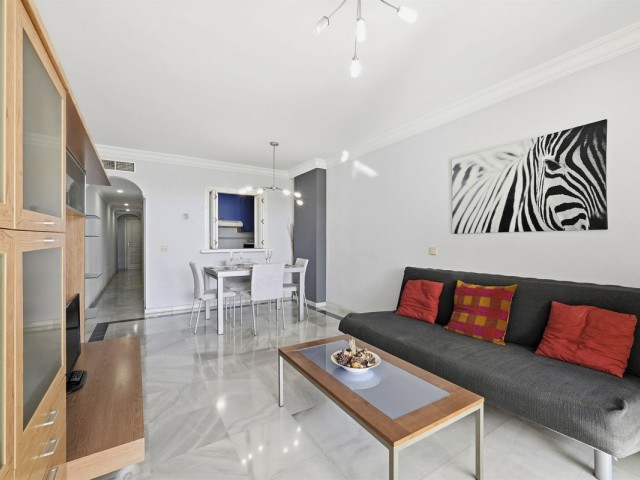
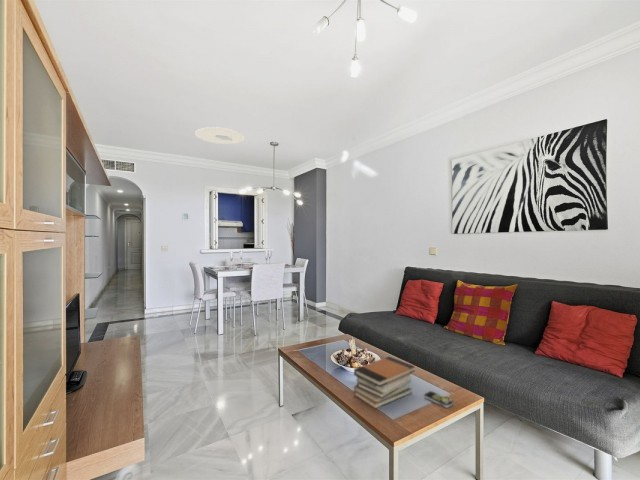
+ remote control (438, 398)
+ ceiling light (220, 134)
+ book stack (384, 380)
